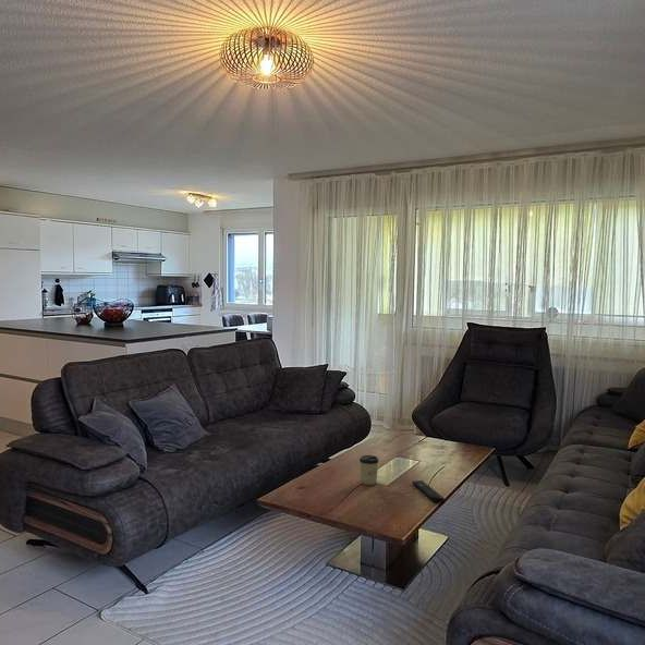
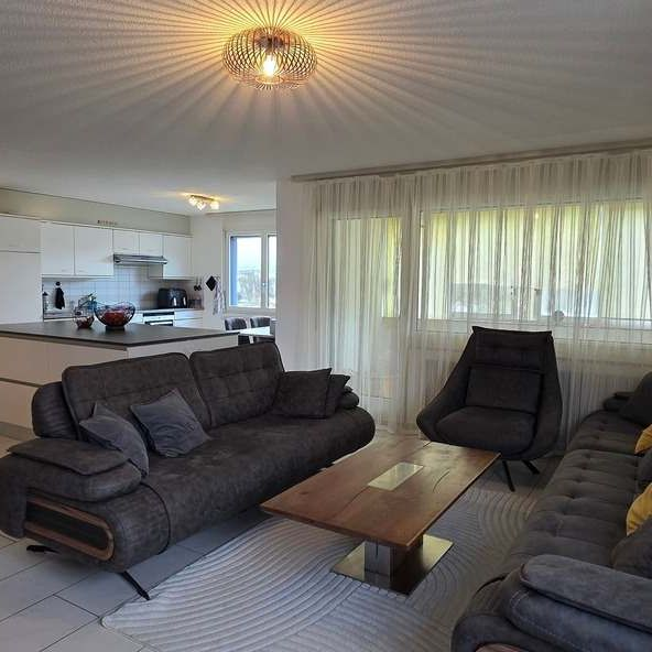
- cup (368, 470)
- remote control (427, 490)
